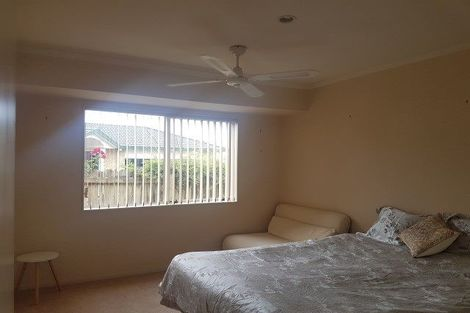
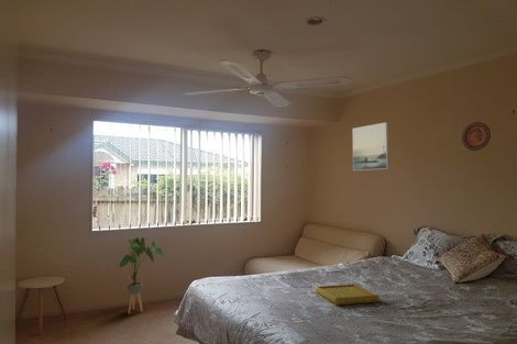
+ decorative plate (475, 136)
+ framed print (370, 147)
+ serving tray (345, 293)
+ house plant (136, 271)
